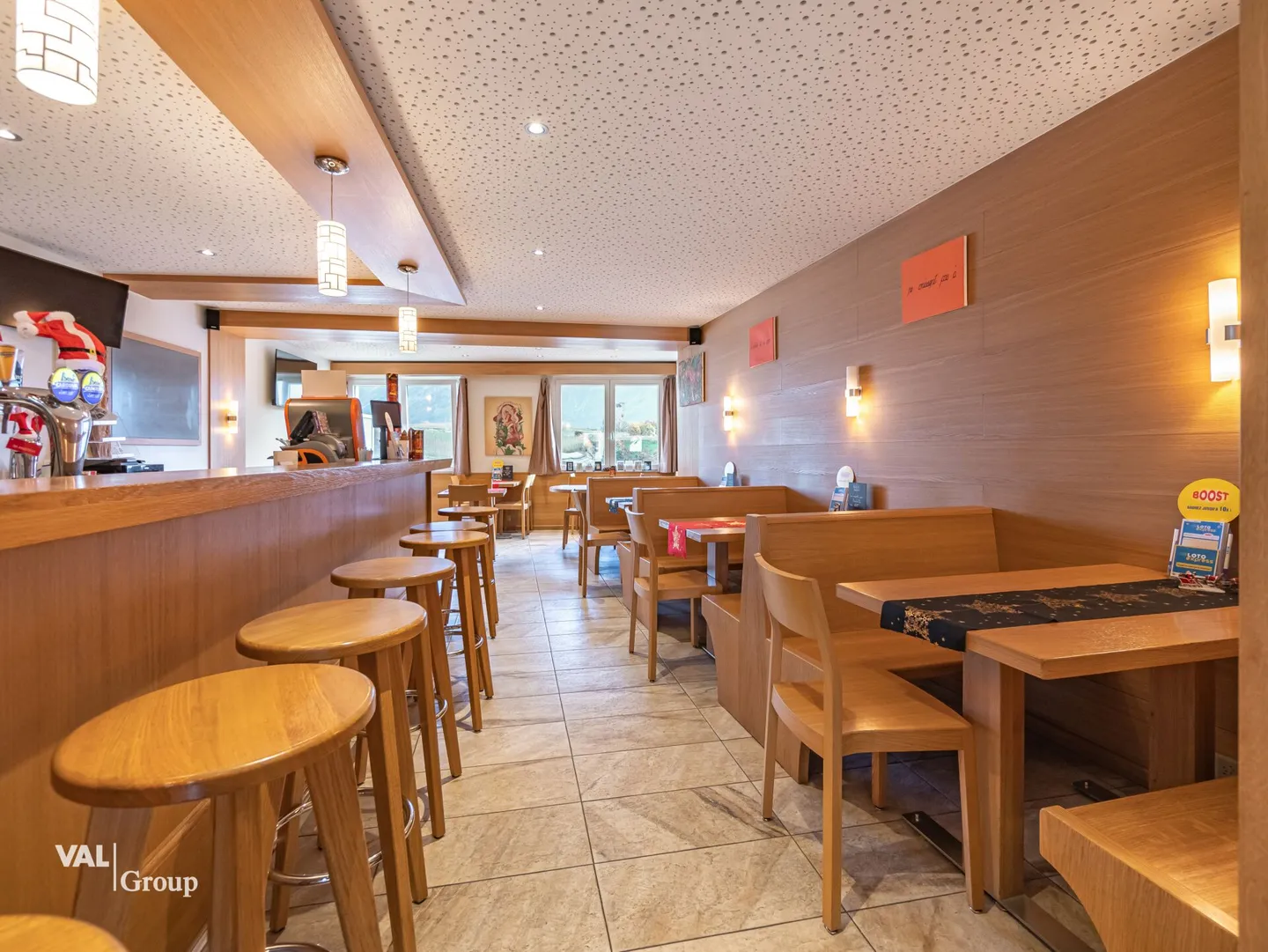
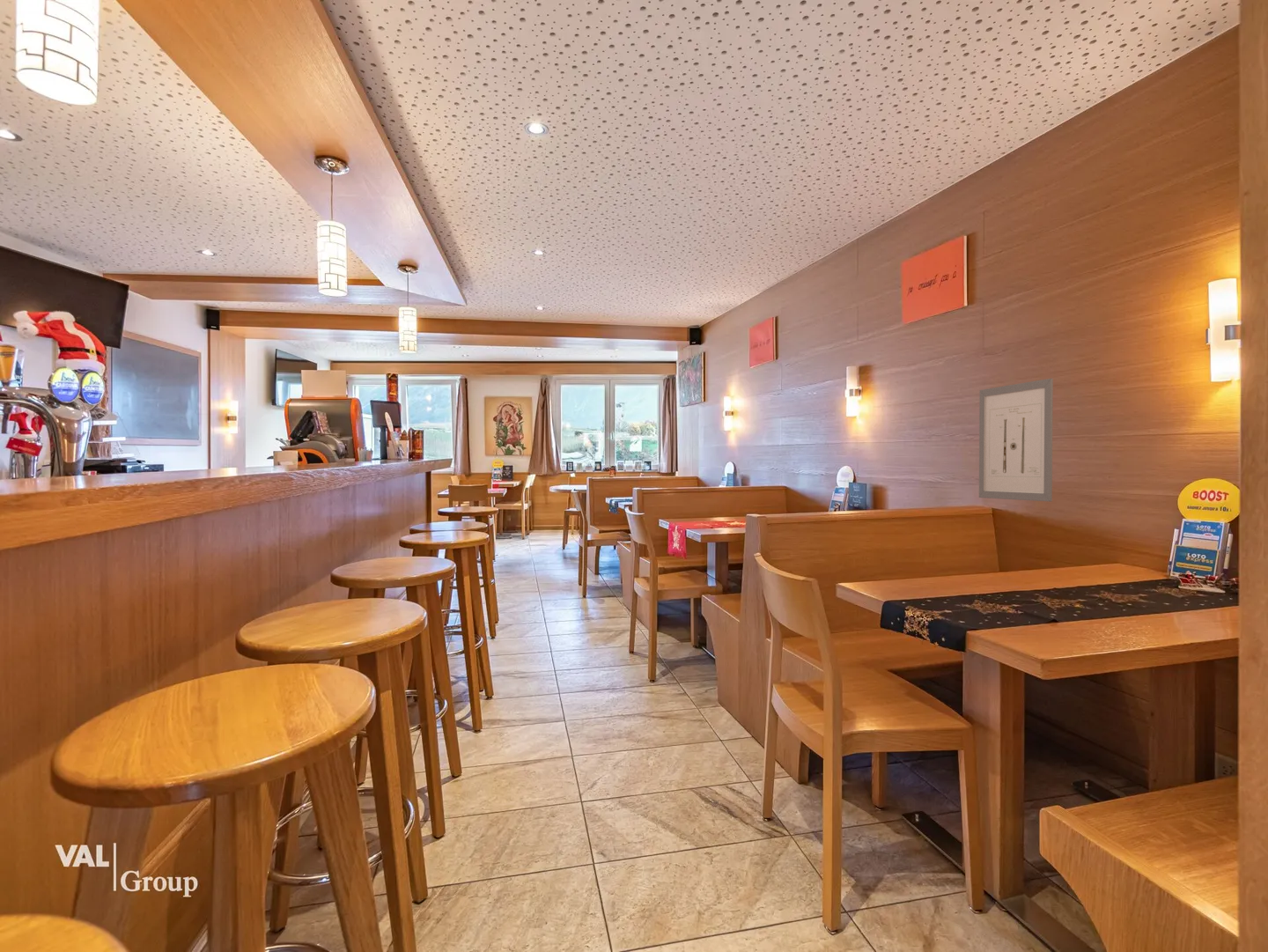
+ wall art (1013, 442)
